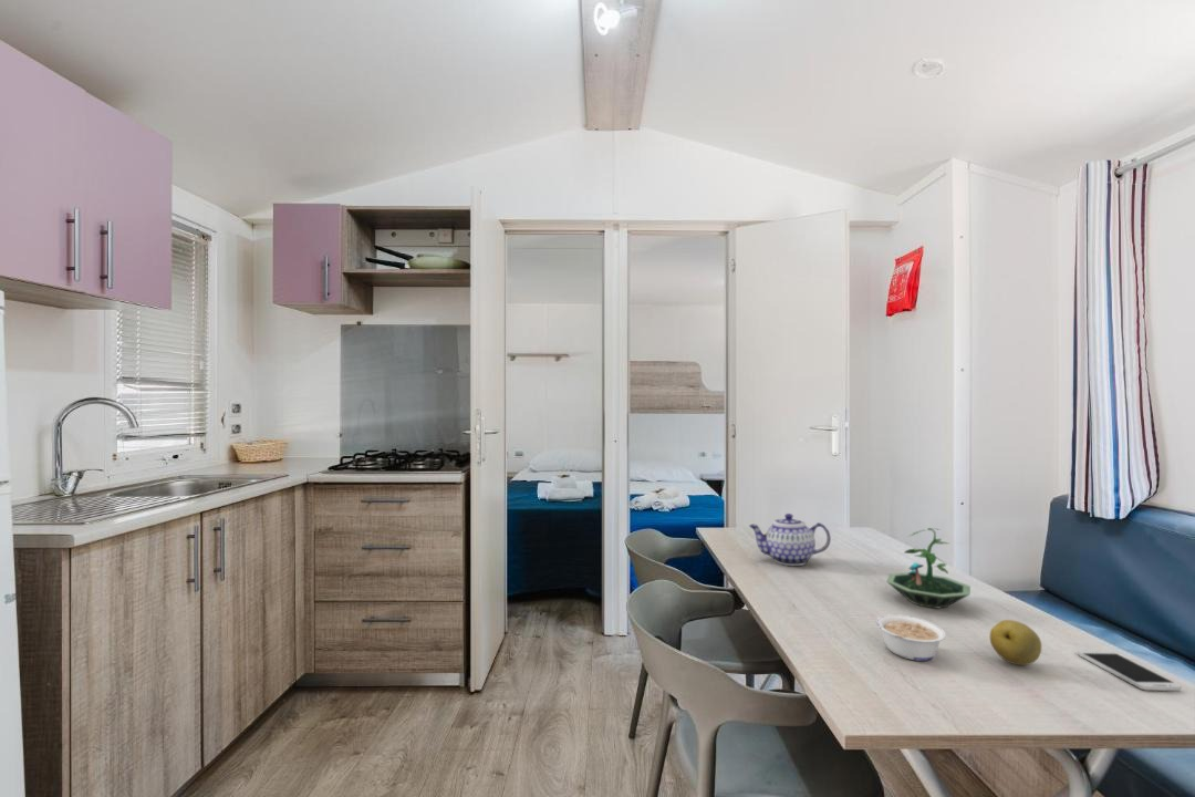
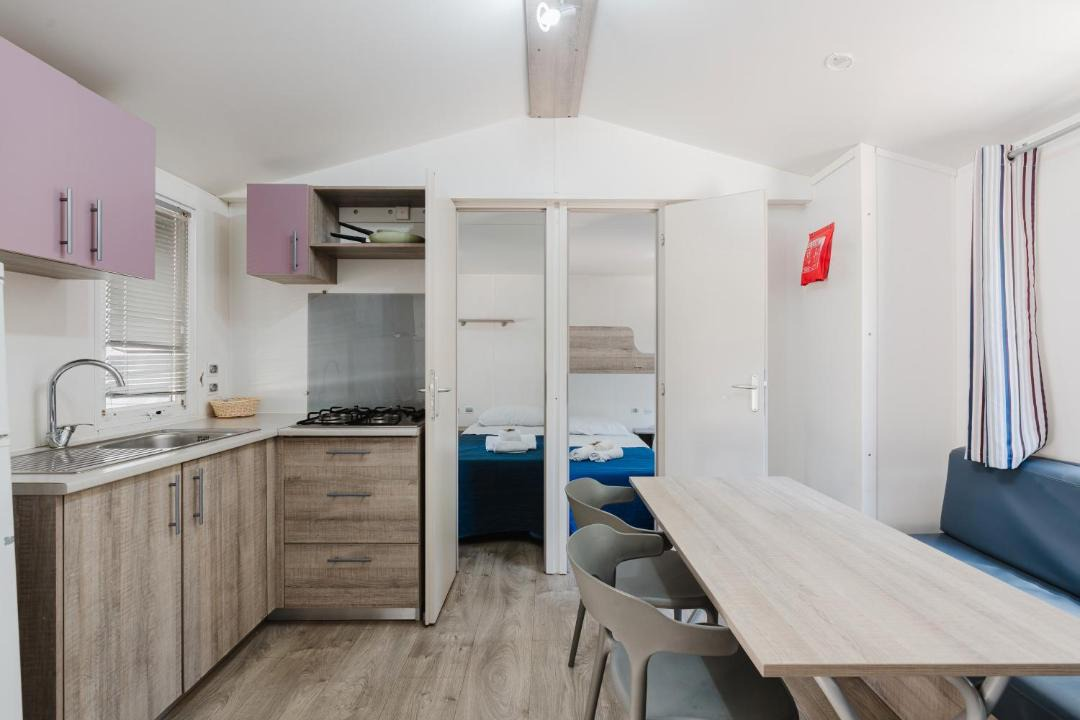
- teapot (789, 537)
- terrarium (929, 544)
- smartphone (1125, 669)
- fruit (1015, 642)
- legume (911, 638)
